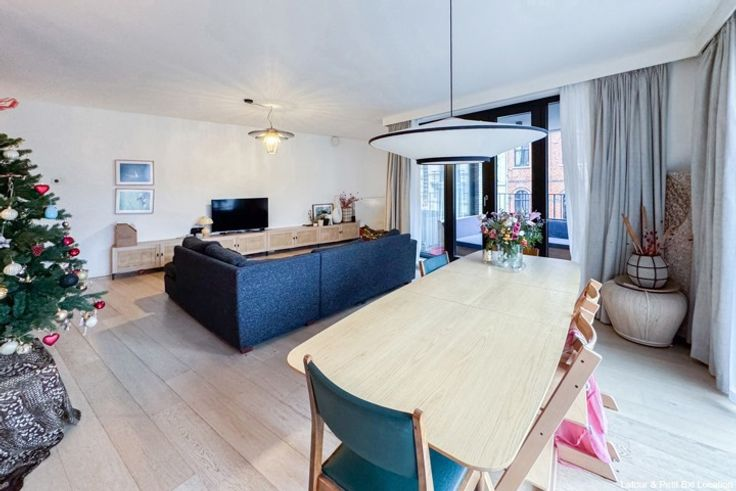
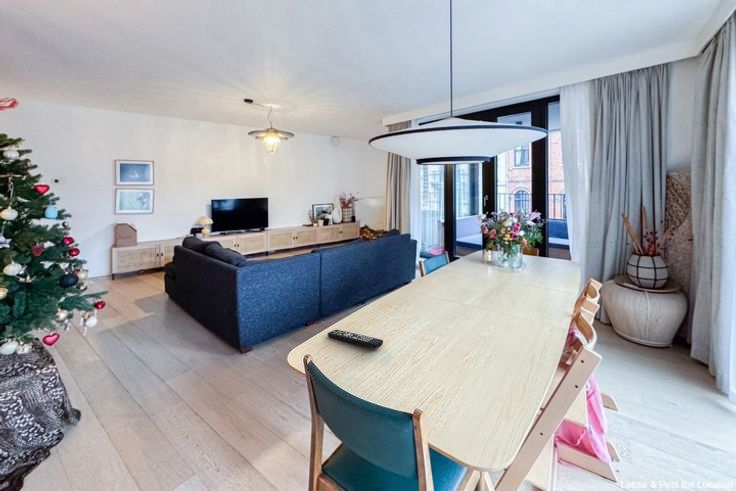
+ remote control (354, 338)
